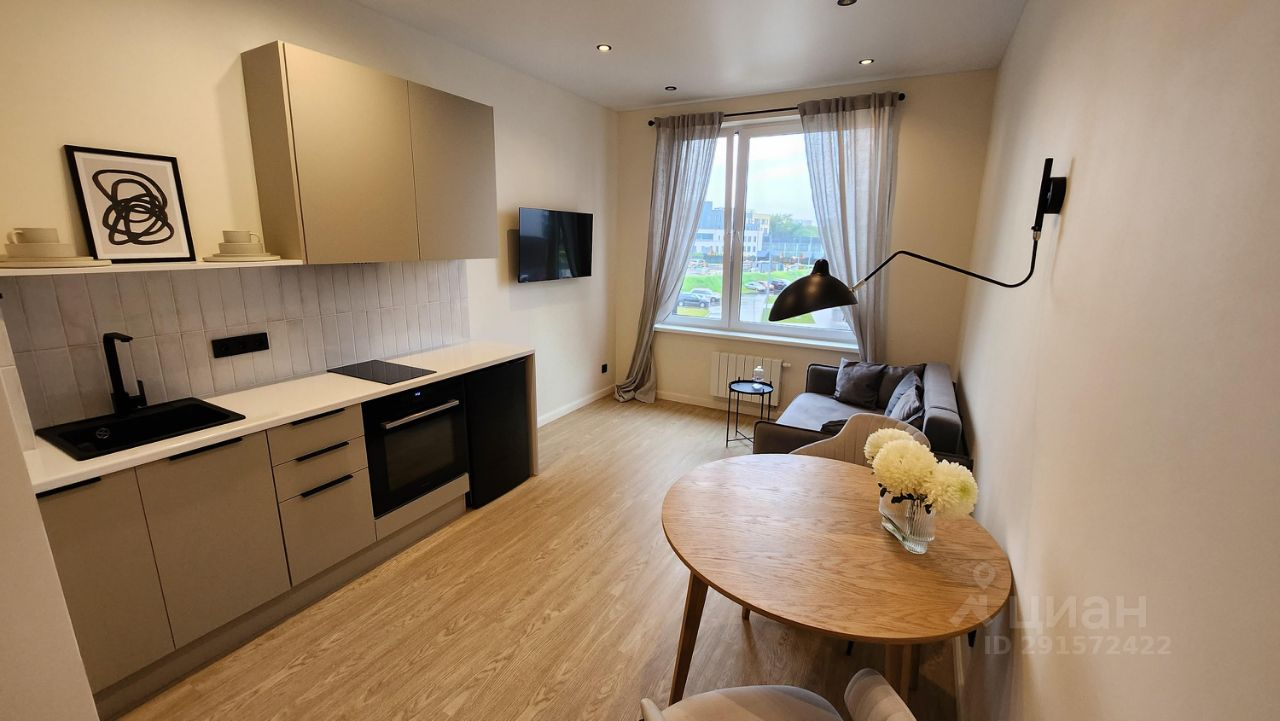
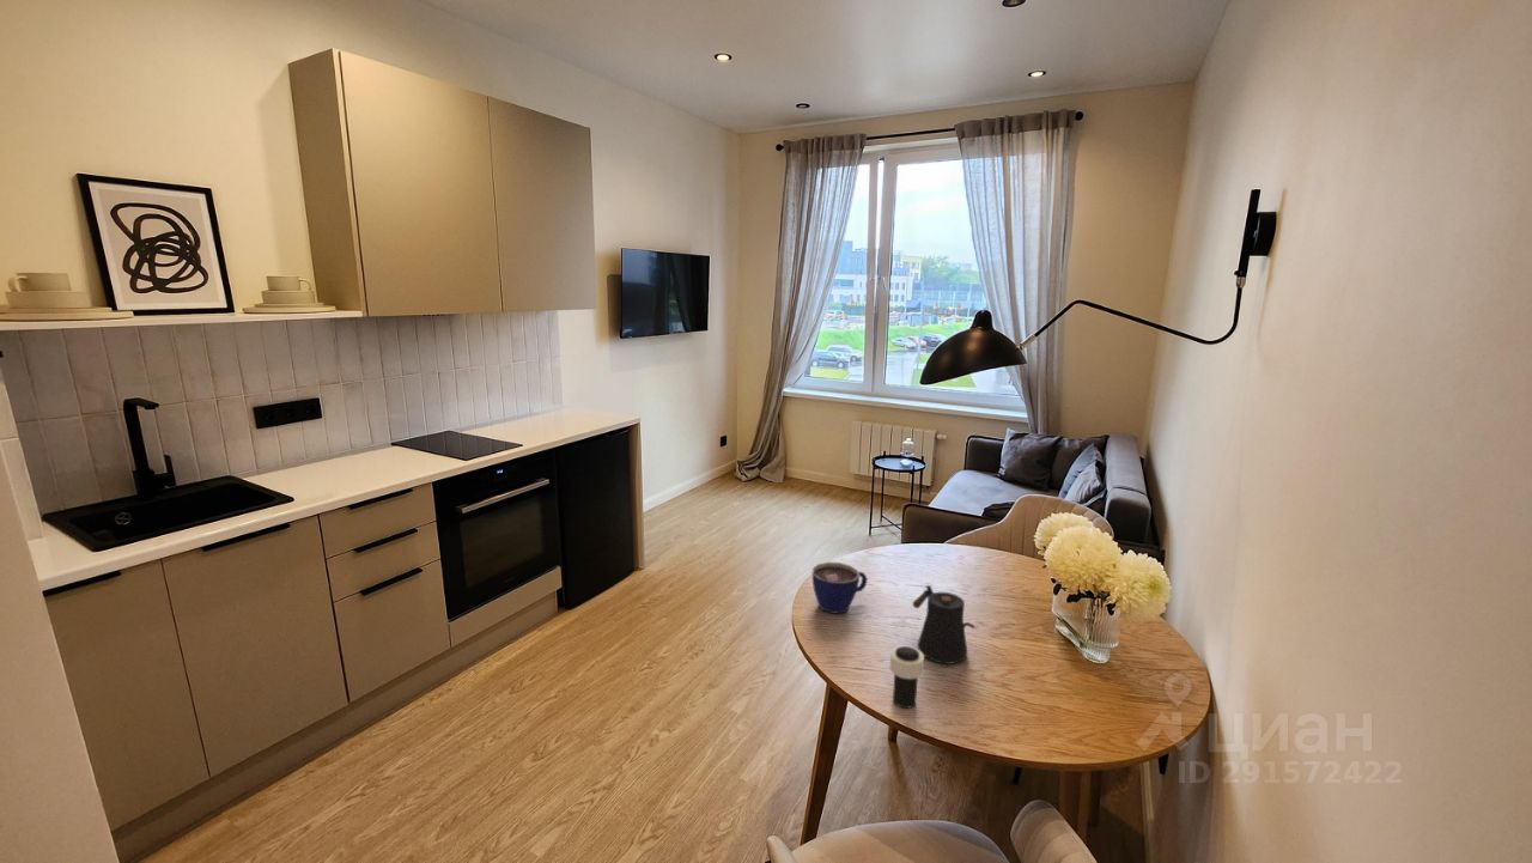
+ cup (905, 676)
+ cup (841, 587)
+ kettle (942, 622)
